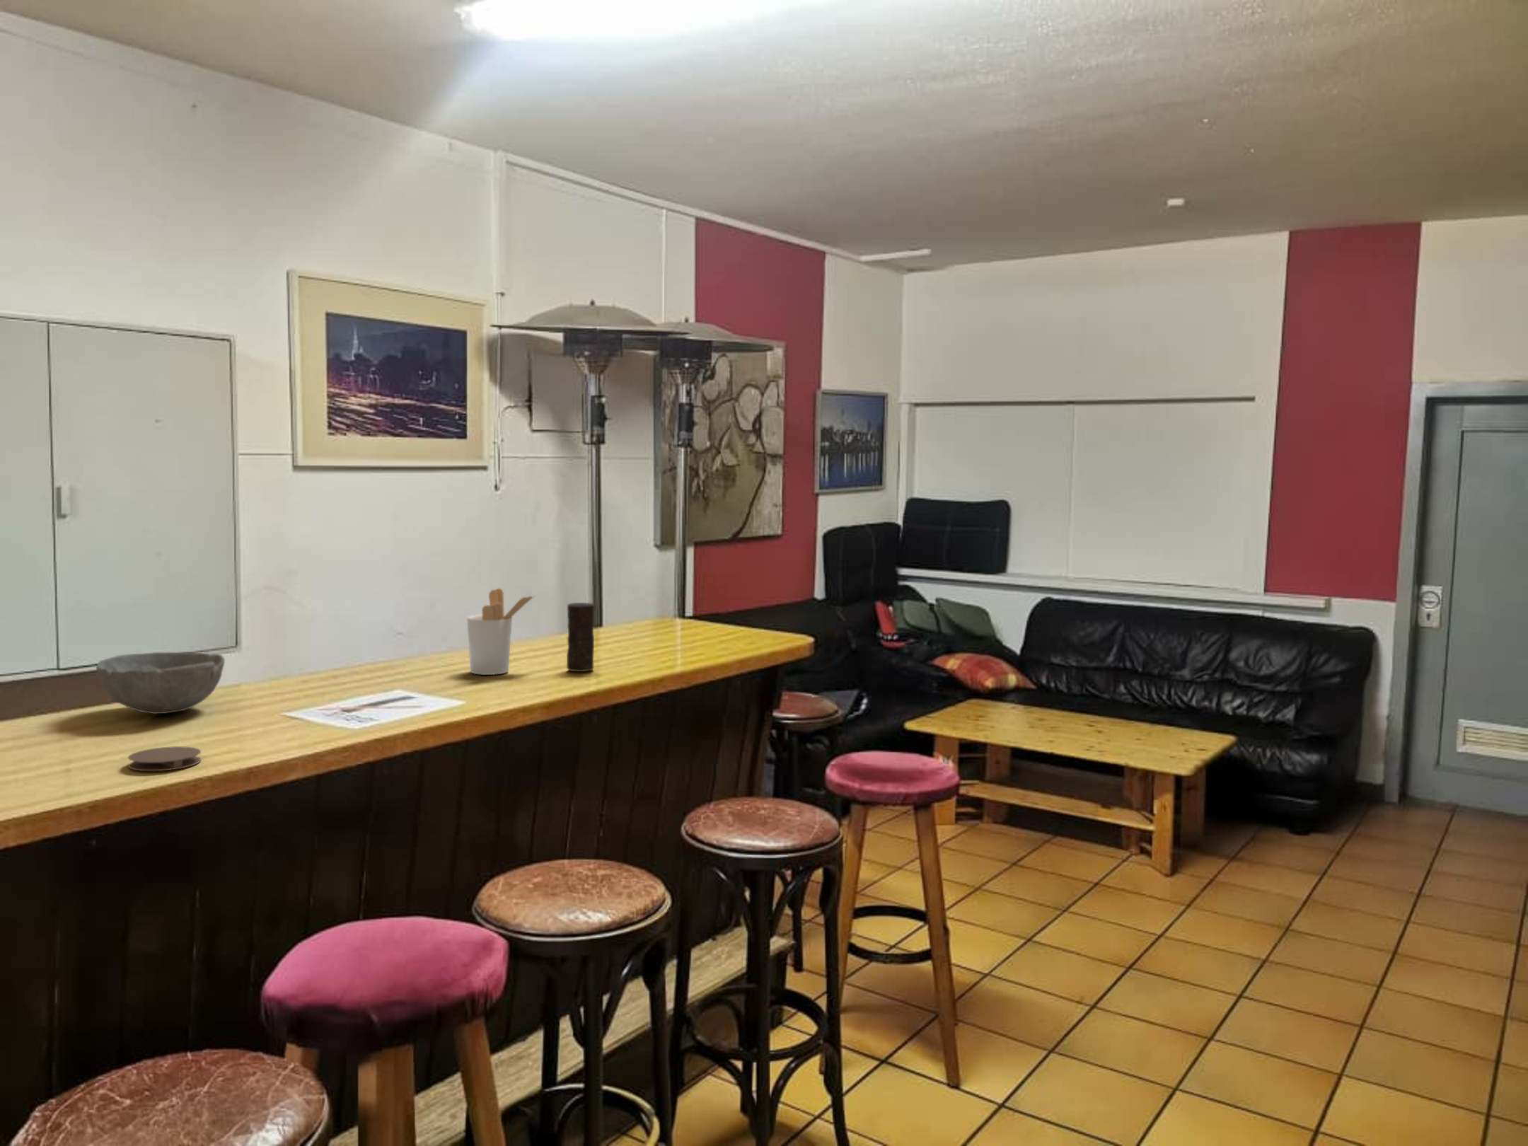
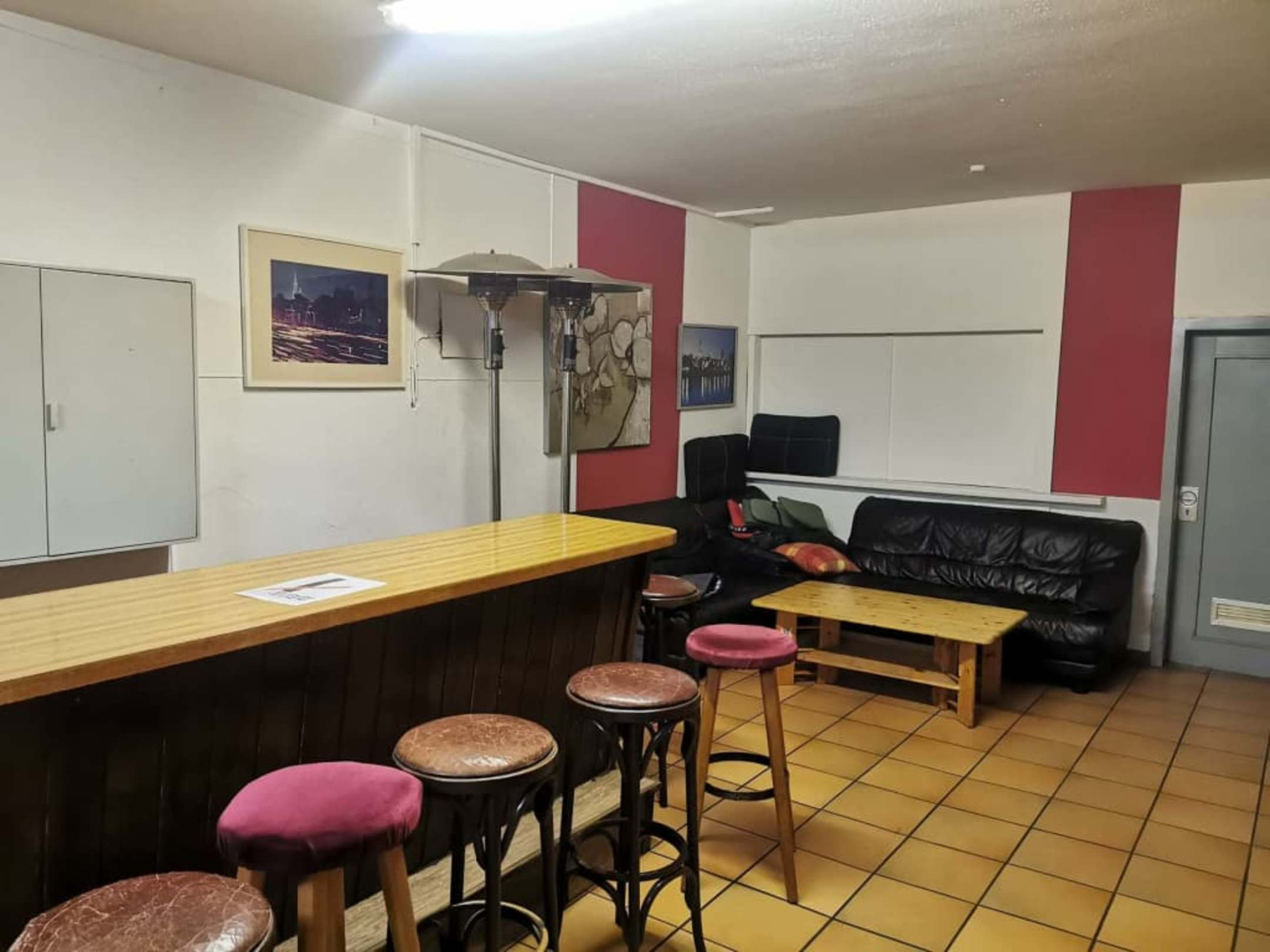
- candle (580, 637)
- utensil holder (501, 631)
- coaster (165, 758)
- bowl (162, 685)
